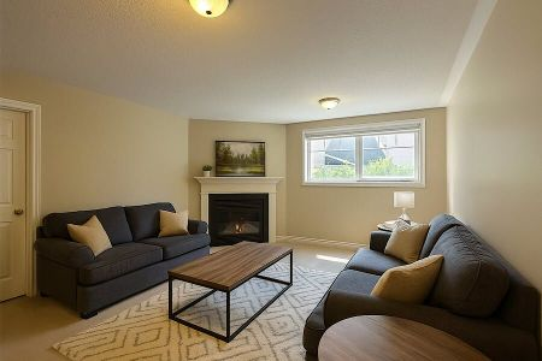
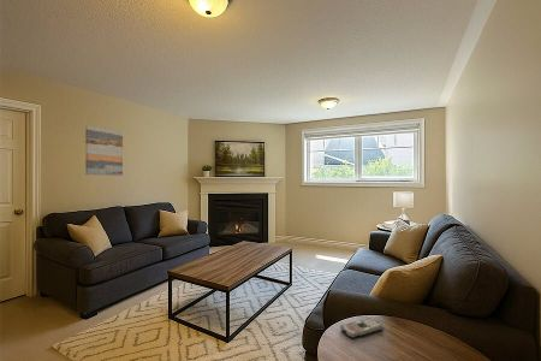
+ remote control (362, 327)
+ wall art (105, 152)
